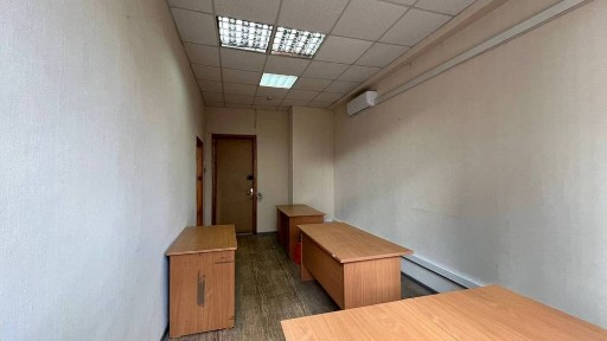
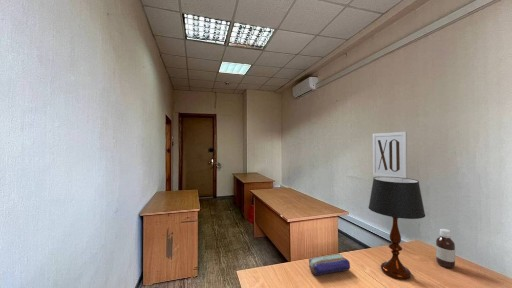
+ table lamp (395, 225)
+ bottle (445, 247)
+ pencil case (329, 264)
+ wall art (388, 155)
